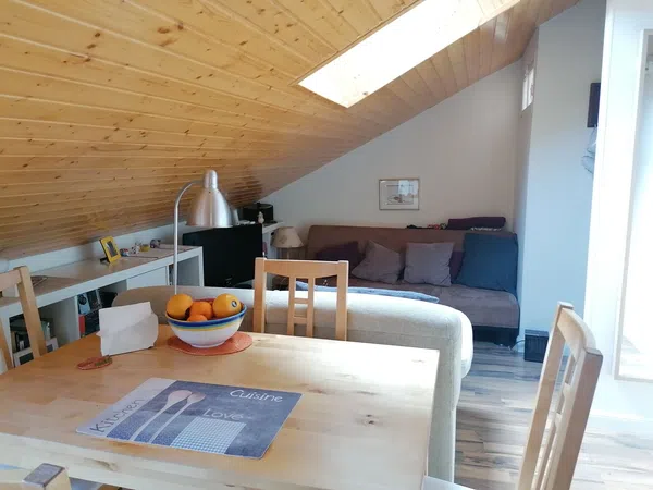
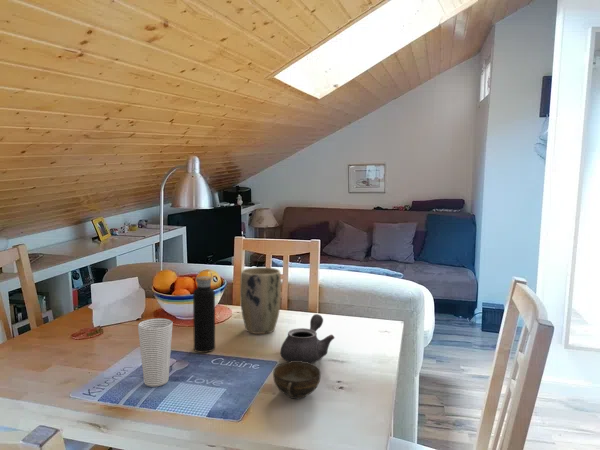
+ teapot (309, 338)
+ cup (295, 384)
+ plant pot (260, 300)
+ cup (155, 352)
+ water bottle (204, 309)
